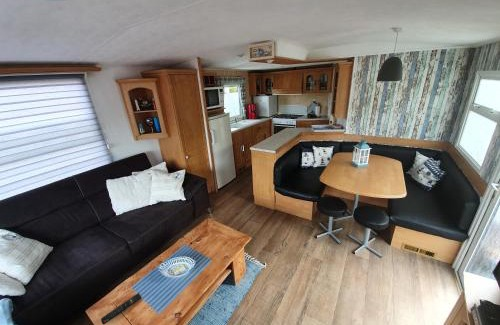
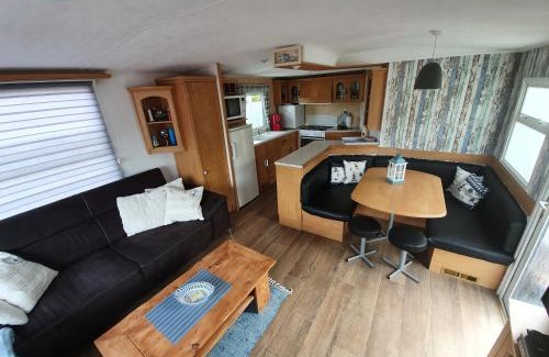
- remote control (122, 308)
